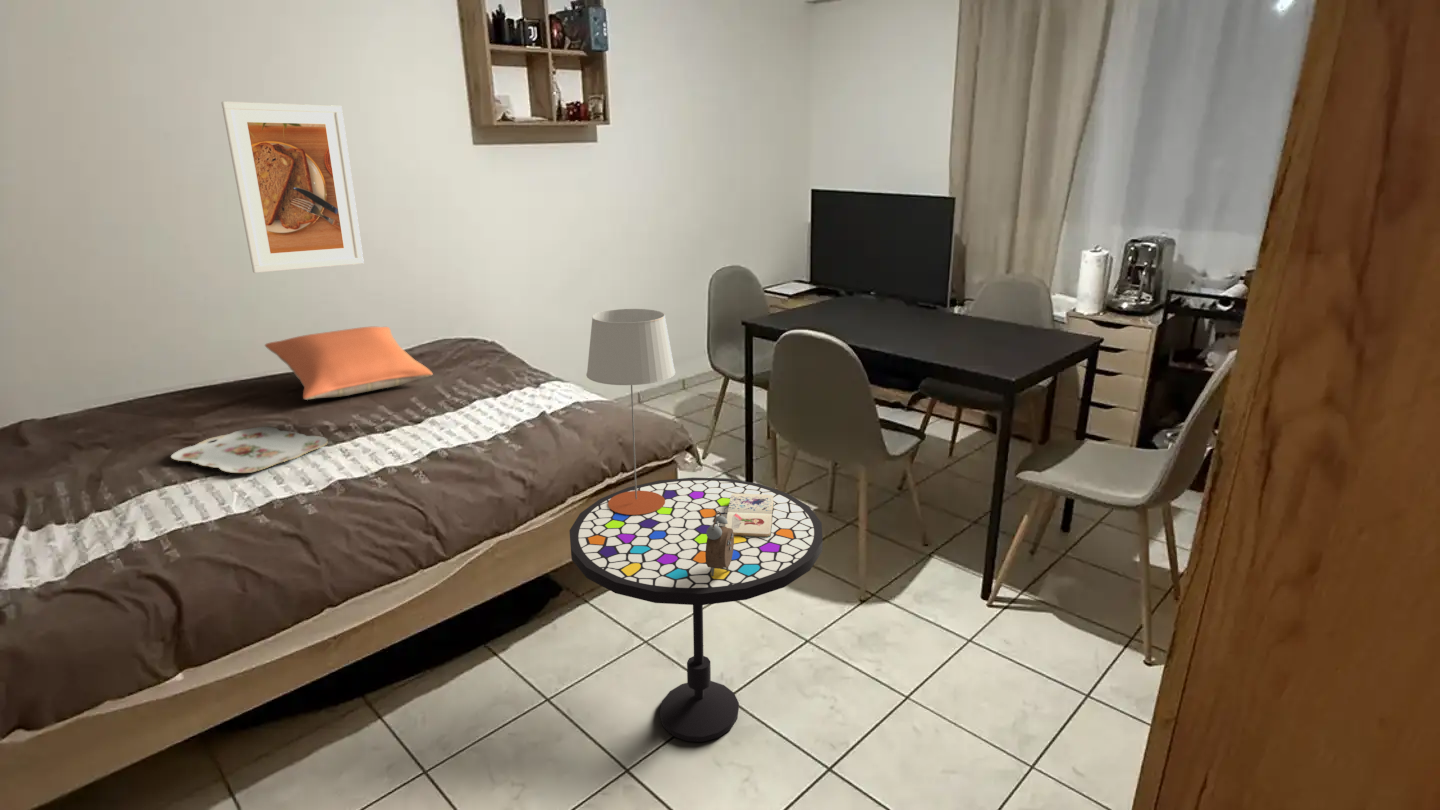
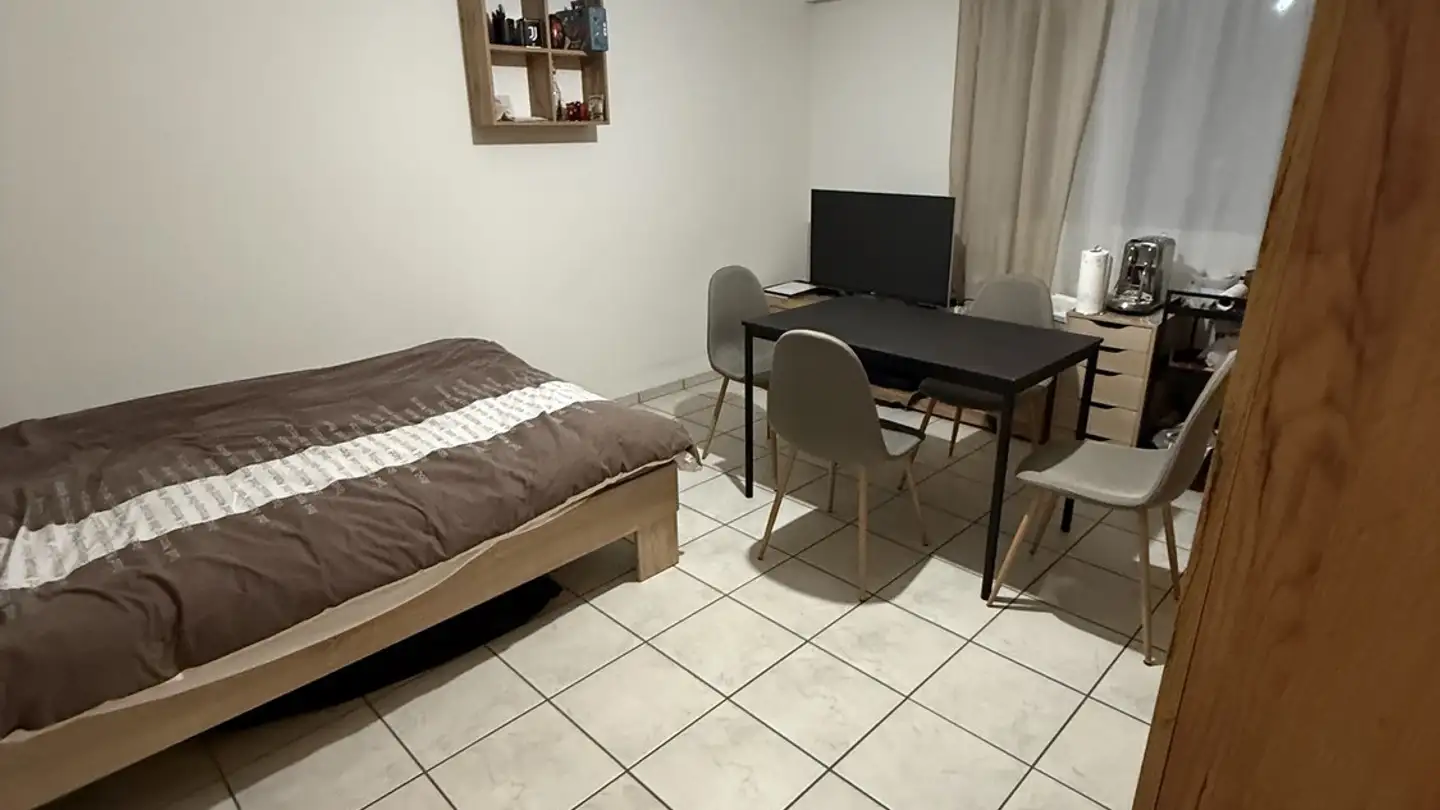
- alarm clock (720, 540)
- serving tray (251, 449)
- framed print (297, 188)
- table lamp (632, 412)
- side table (698, 623)
- paperback book (748, 510)
- pillow (349, 360)
